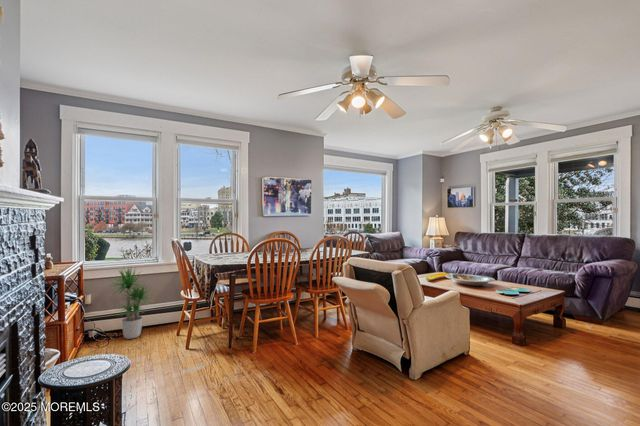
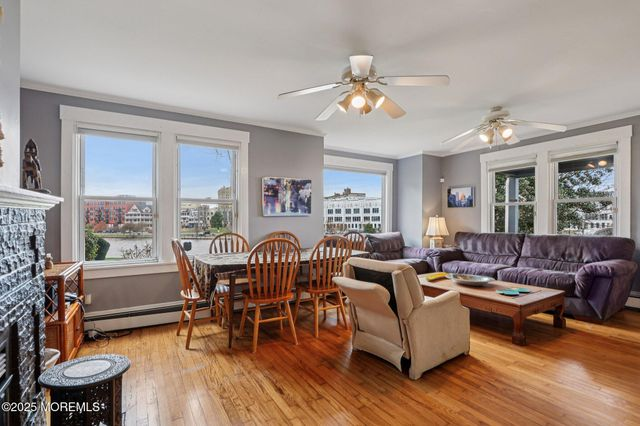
- potted plant (131, 300)
